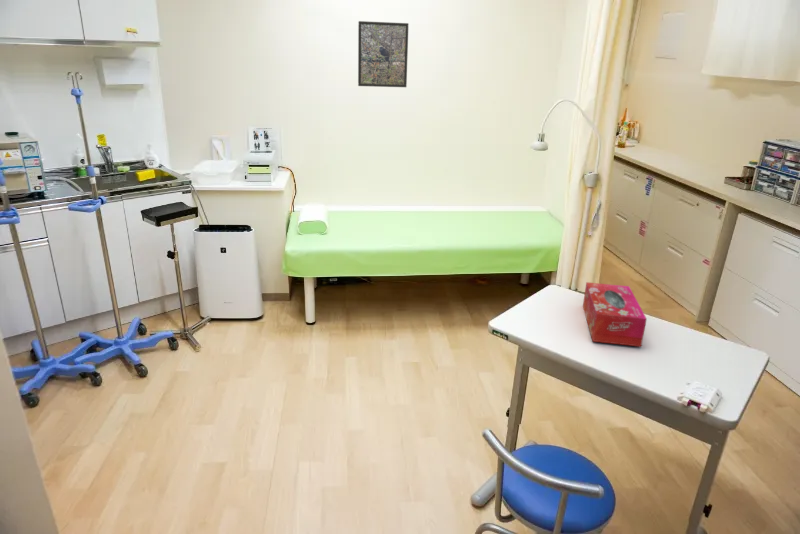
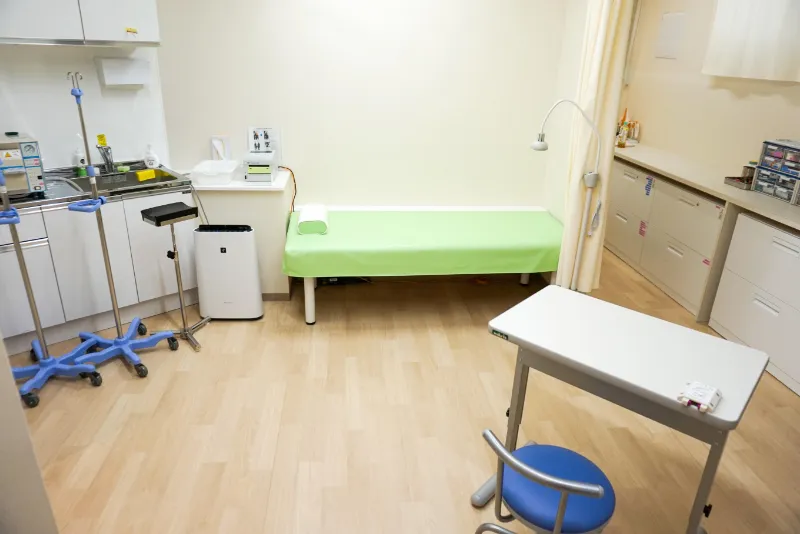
- tissue box (611, 312)
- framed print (383, 55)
